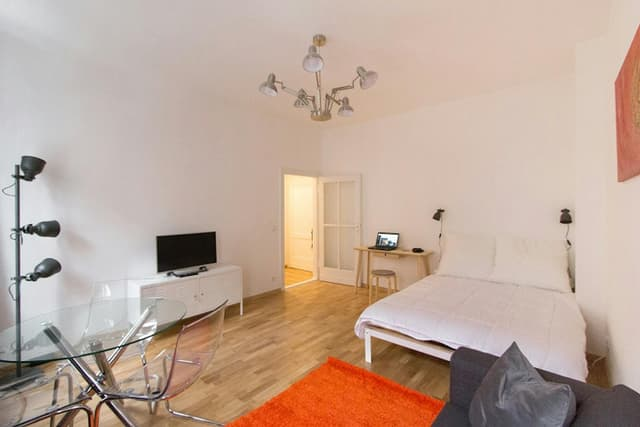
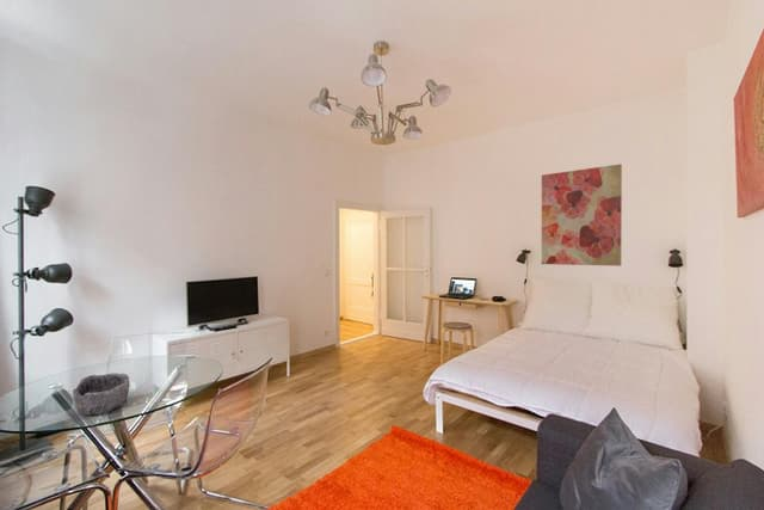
+ bowl (103, 393)
+ wall art (578, 217)
